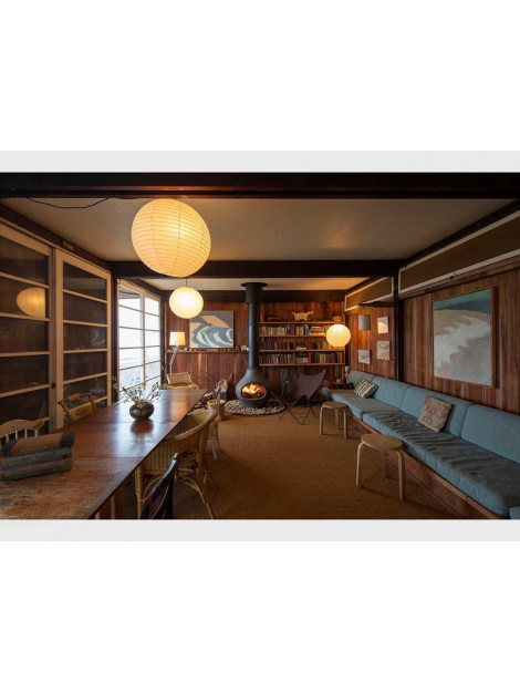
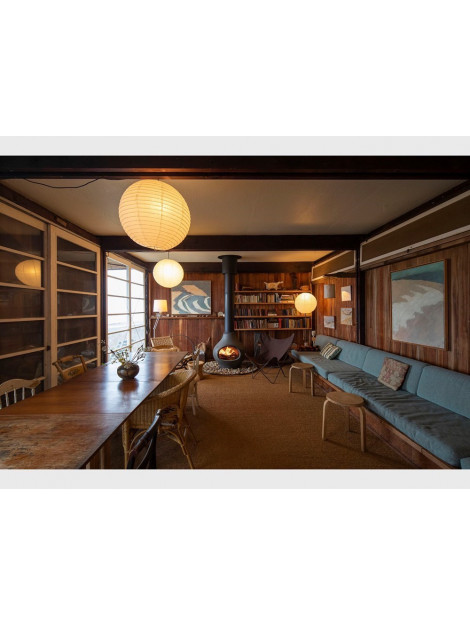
- book stack (40, 454)
